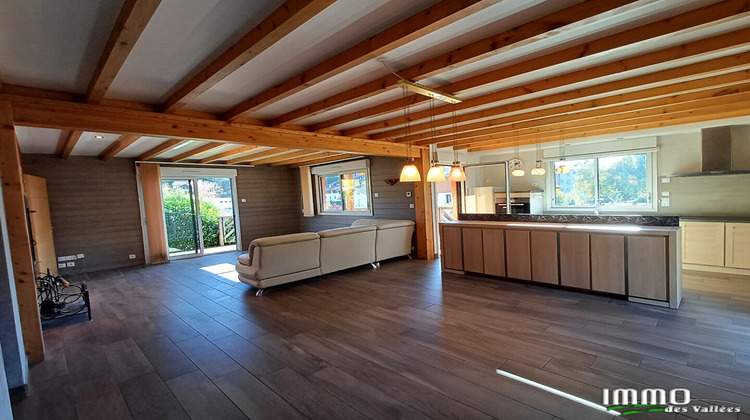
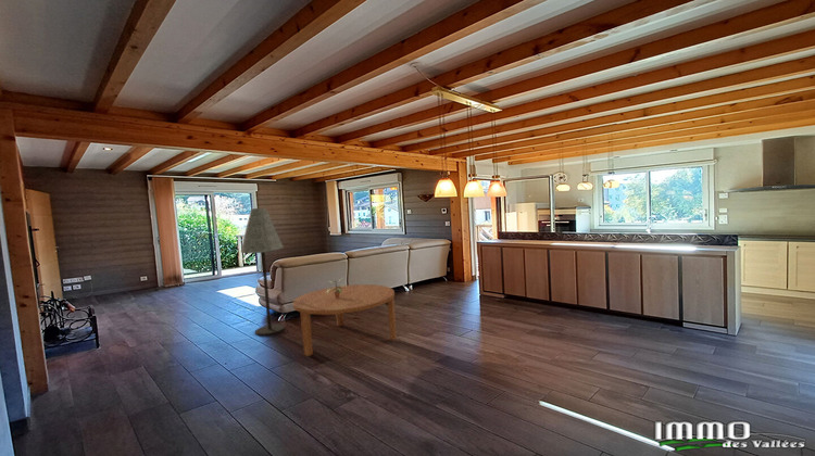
+ floor lamp (264, 269)
+ potted plant (335, 284)
+ coffee table (342, 317)
